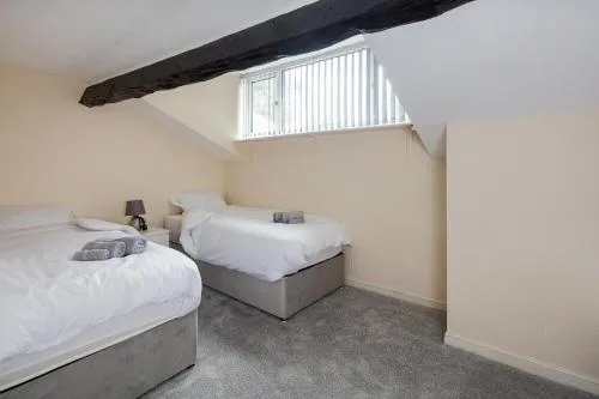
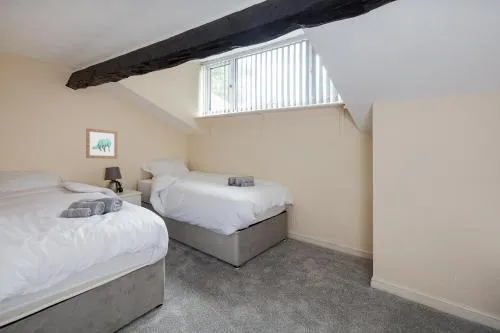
+ wall art (102, 144)
